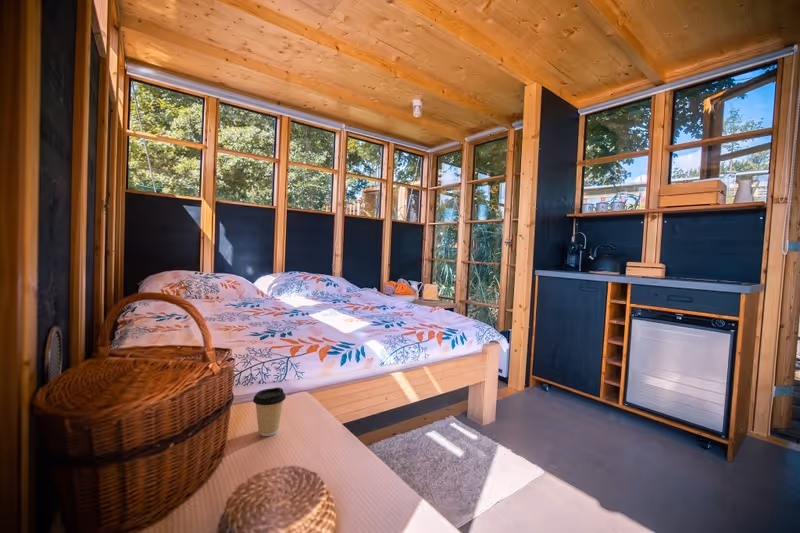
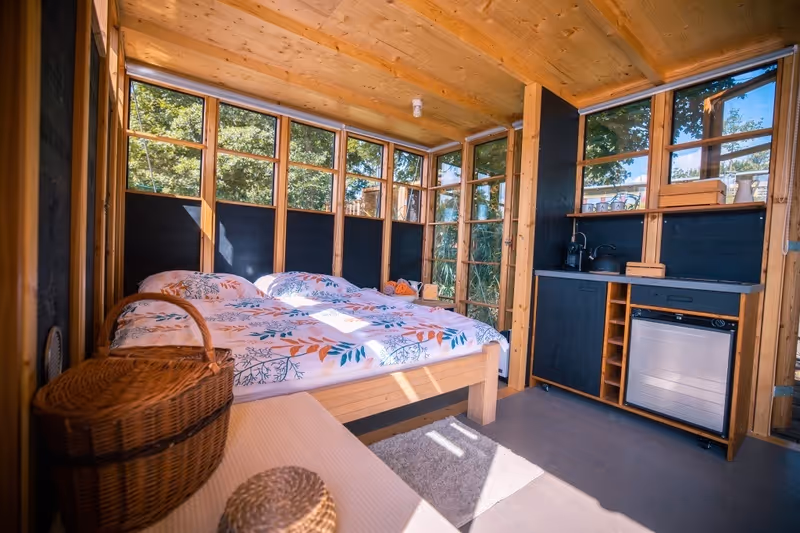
- coffee cup (269, 411)
